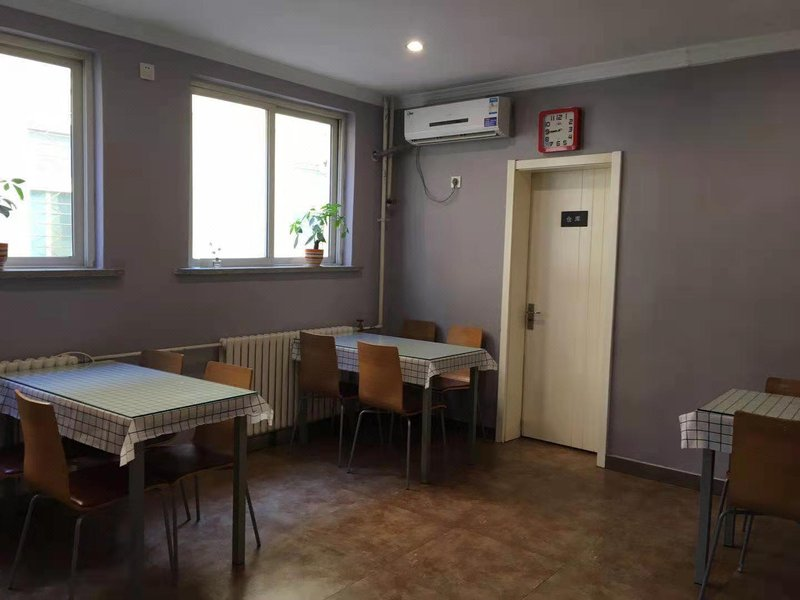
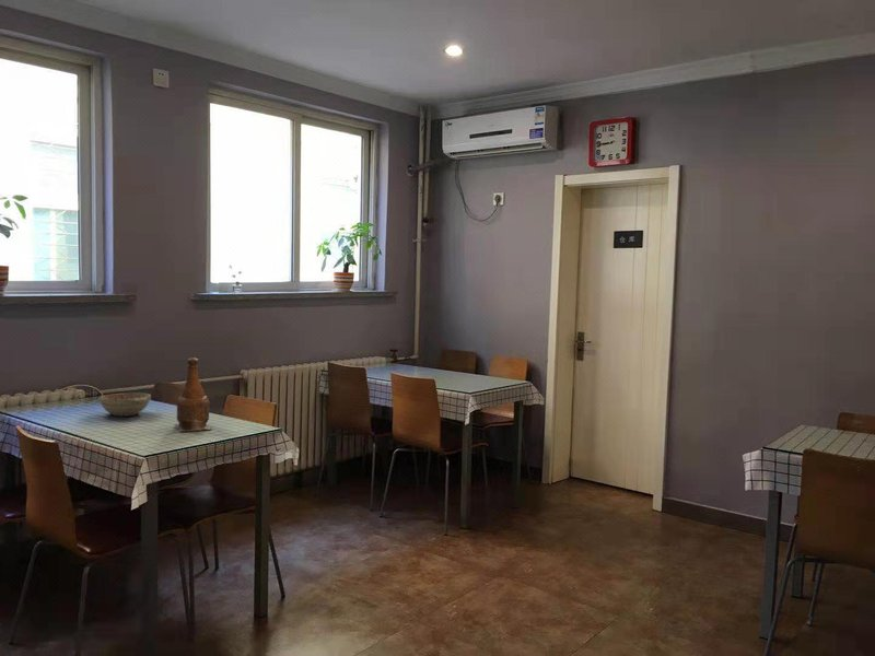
+ decorative bowl (125, 405)
+ bottle (192, 393)
